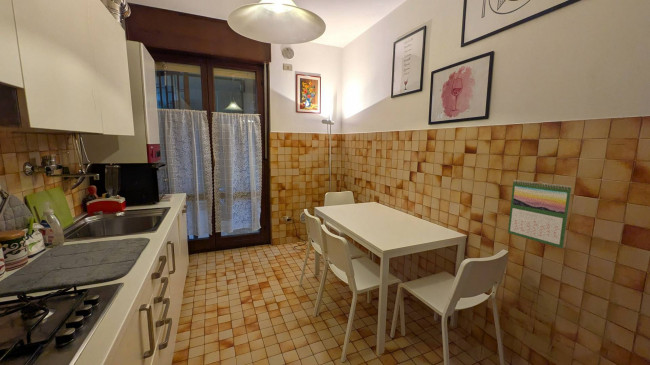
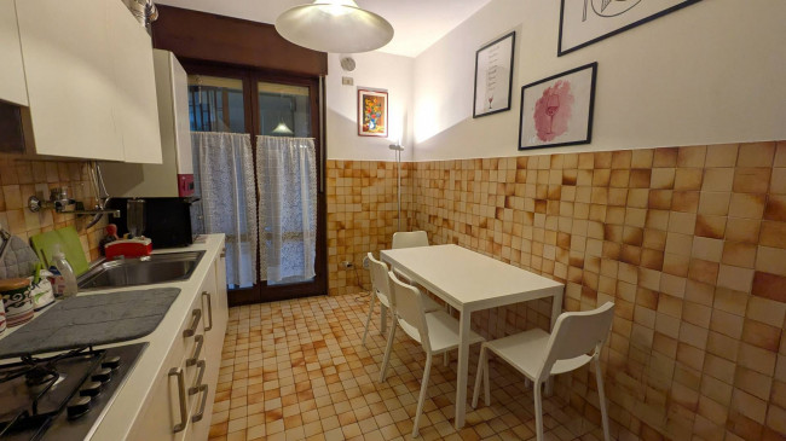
- calendar (536, 211)
